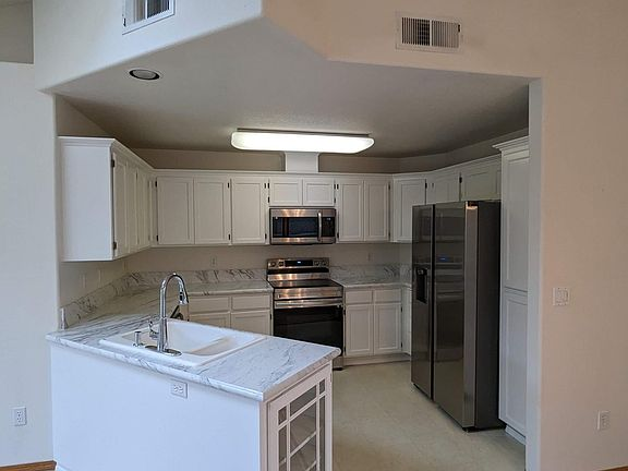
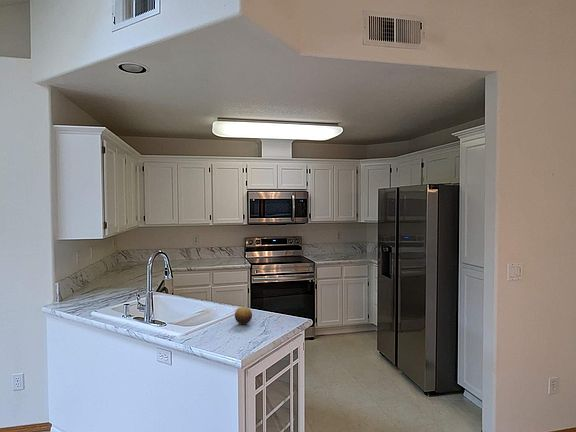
+ fruit (243, 315)
